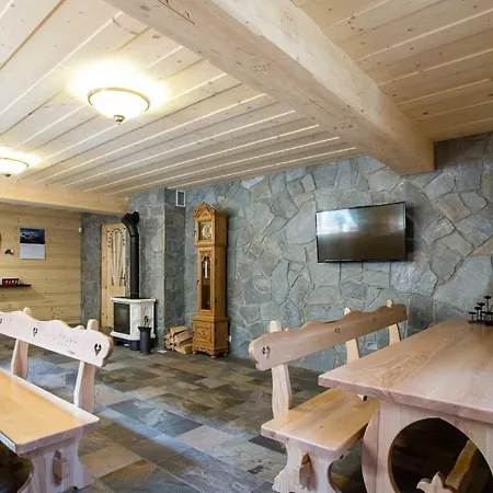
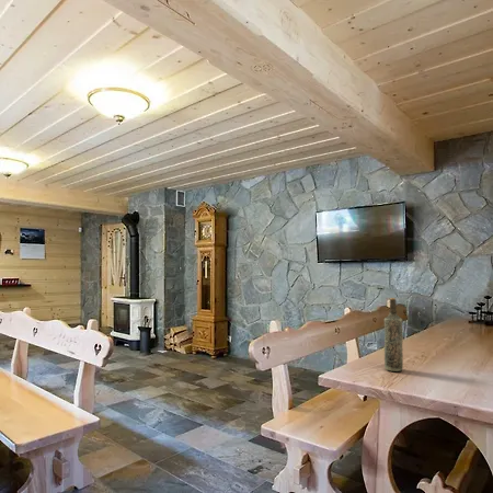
+ bottle (393, 333)
